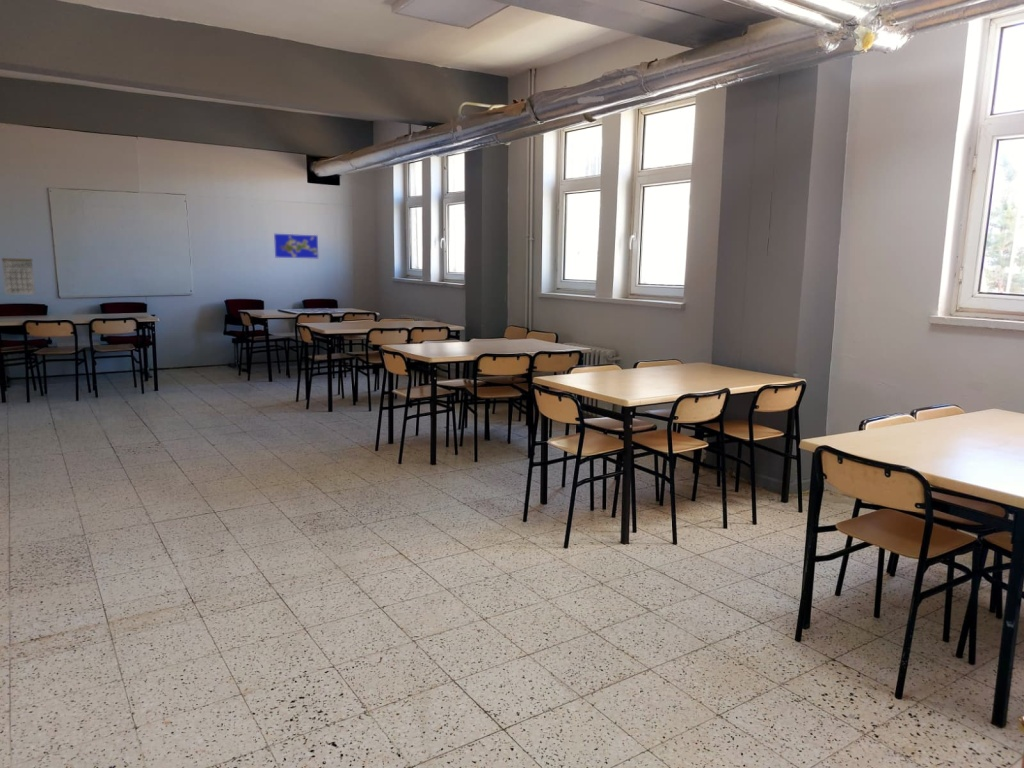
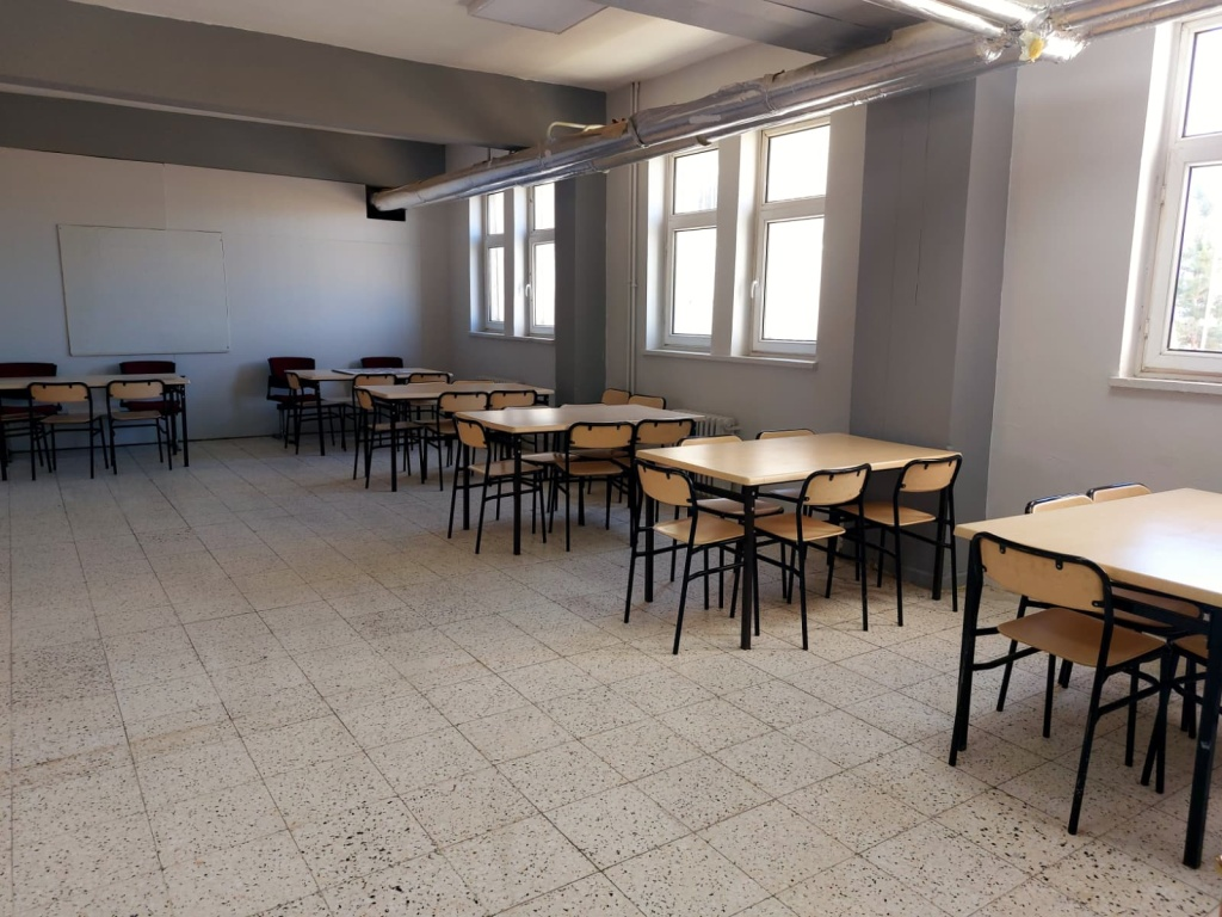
- calendar (18, 272)
- world map (297, 246)
